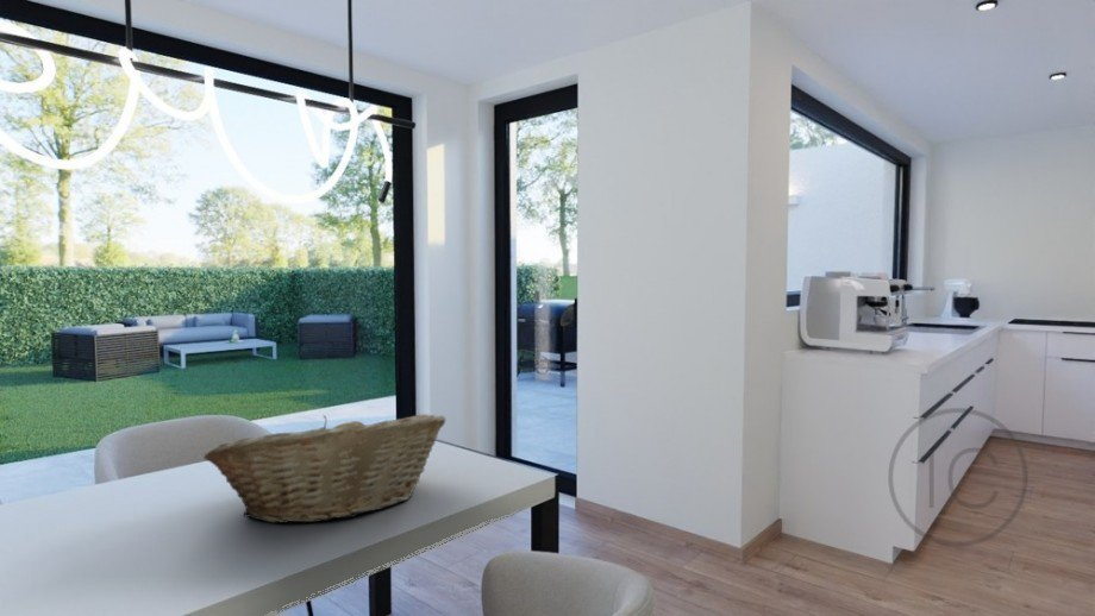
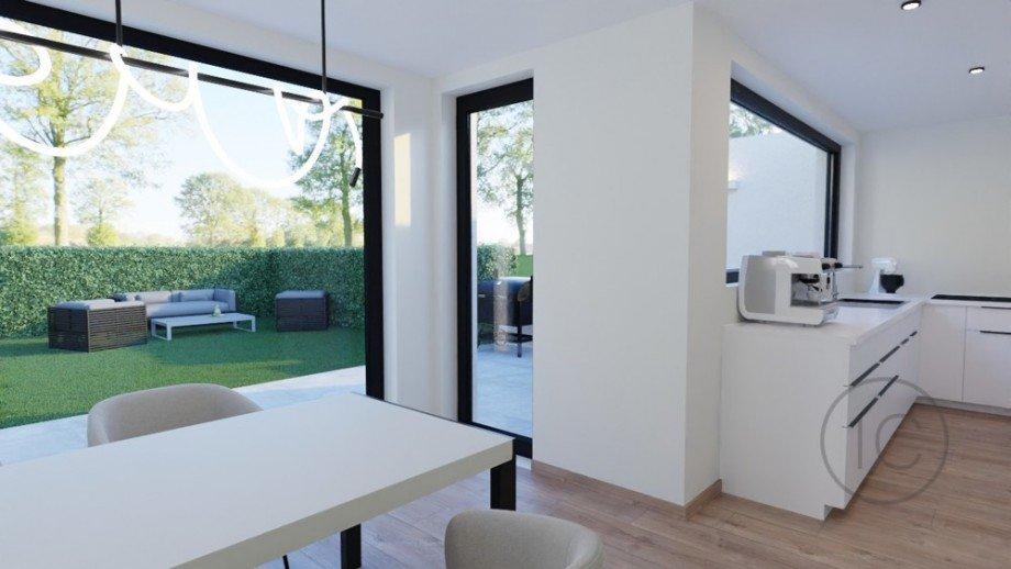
- fruit basket (333, 454)
